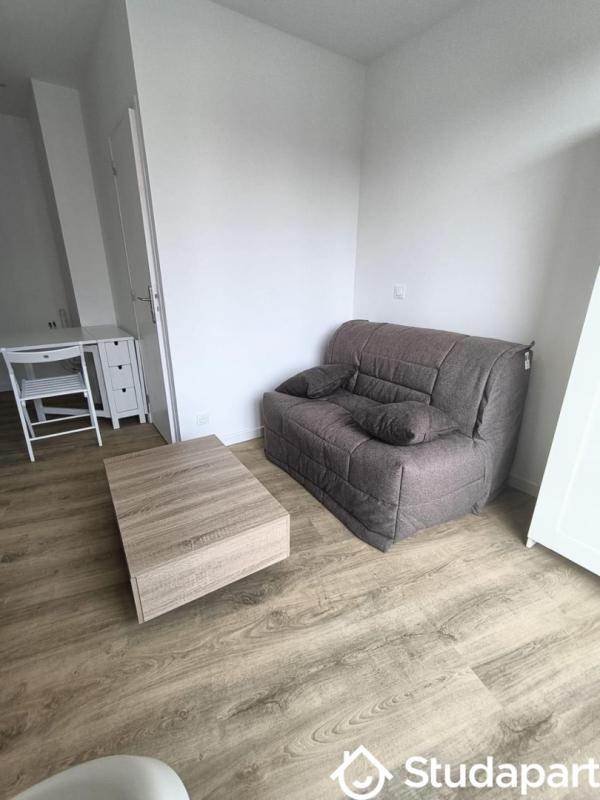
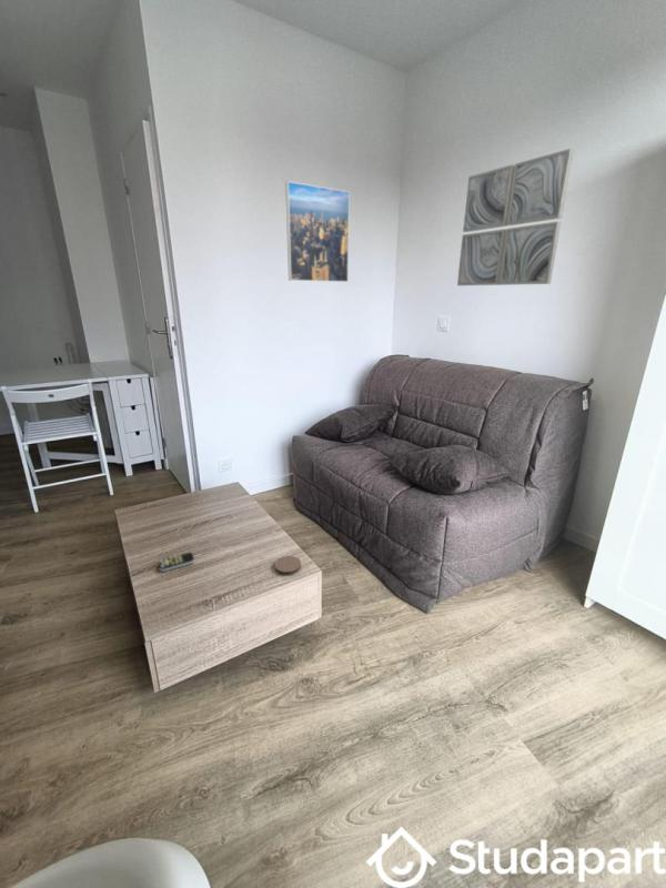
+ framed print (319, 235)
+ wall art (506, 225)
+ coaster (287, 565)
+ remote control (176, 561)
